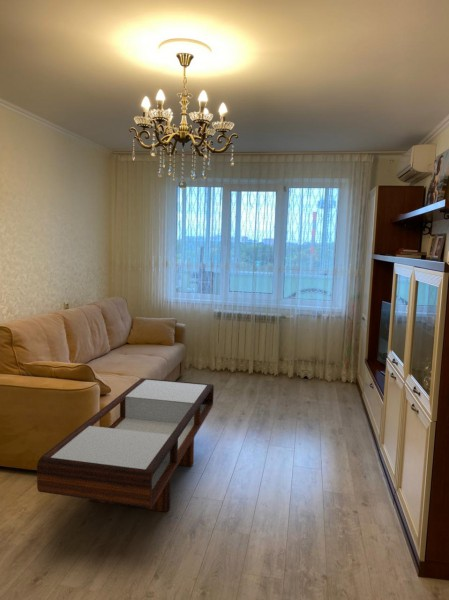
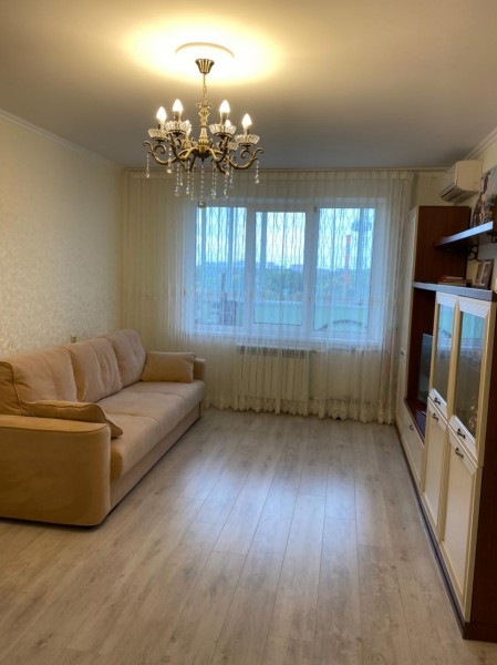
- coffee table (145, 446)
